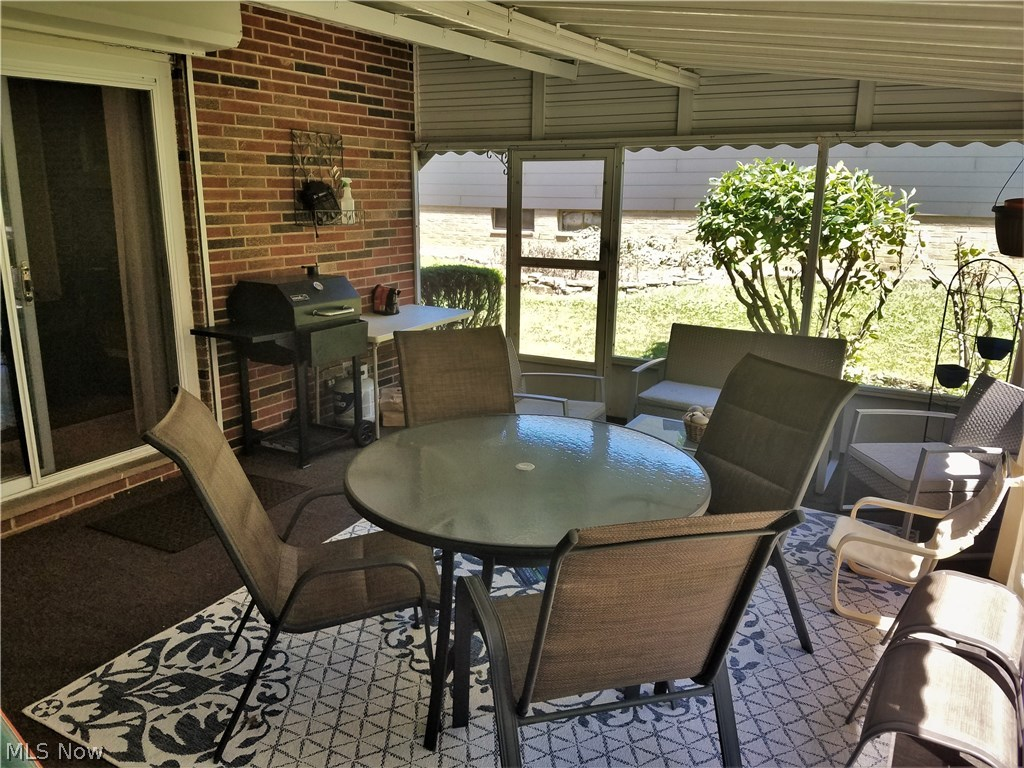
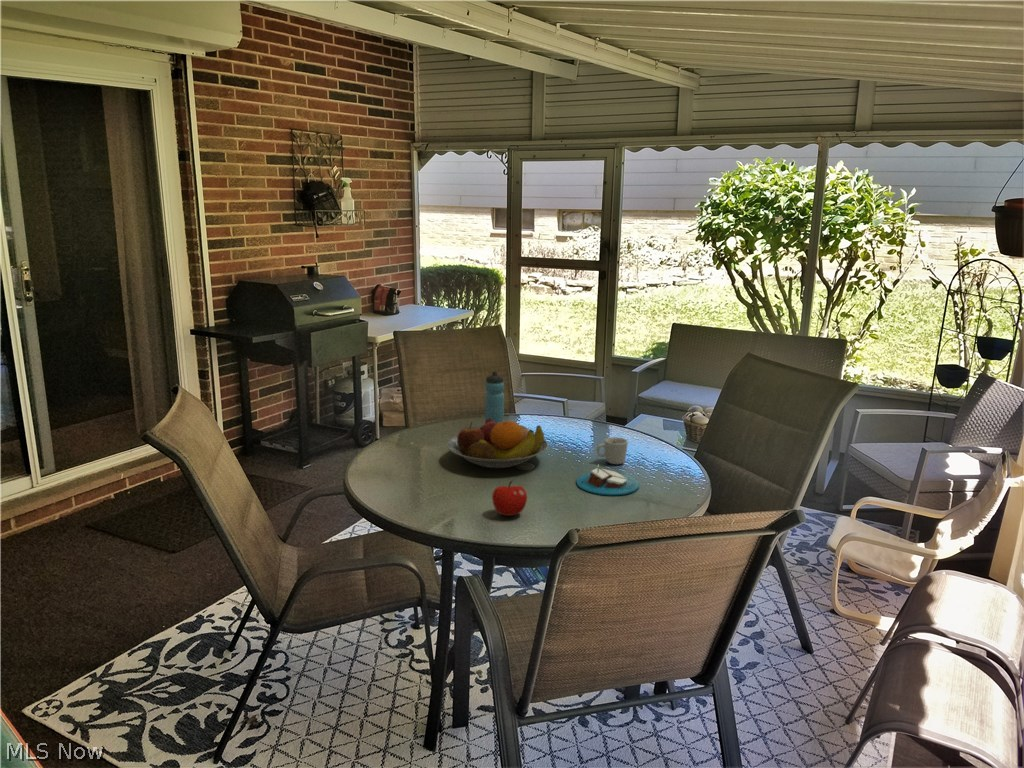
+ water bottle (494, 401)
+ cup (611, 451)
+ fruit bowl (497, 439)
+ candle (607, 473)
+ fruit (509, 498)
